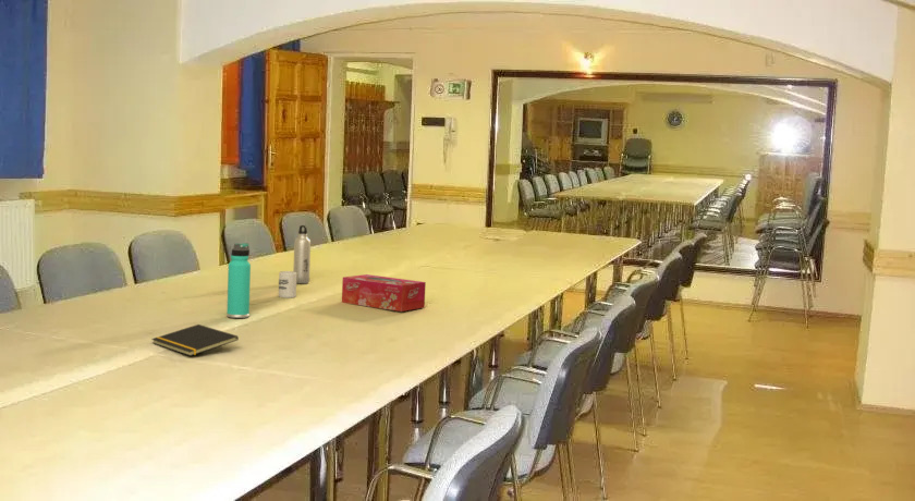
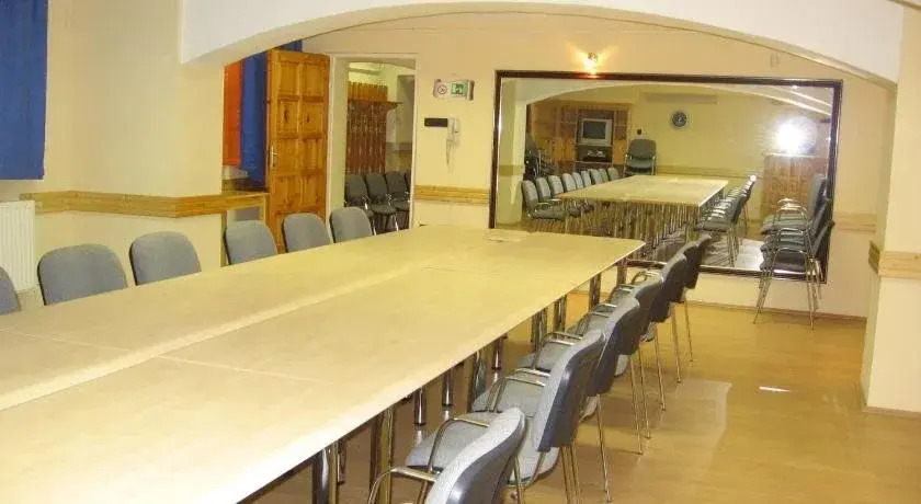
- cup (286, 284)
- tissue box (383, 292)
- notepad (194, 339)
- water bottle (302, 254)
- thermos bottle (239, 280)
